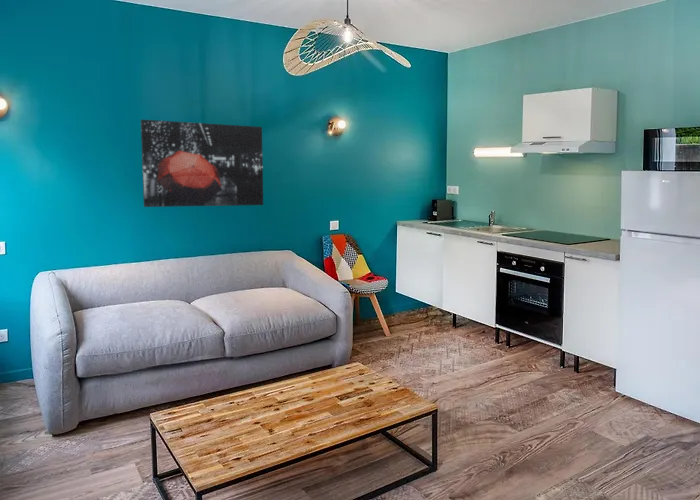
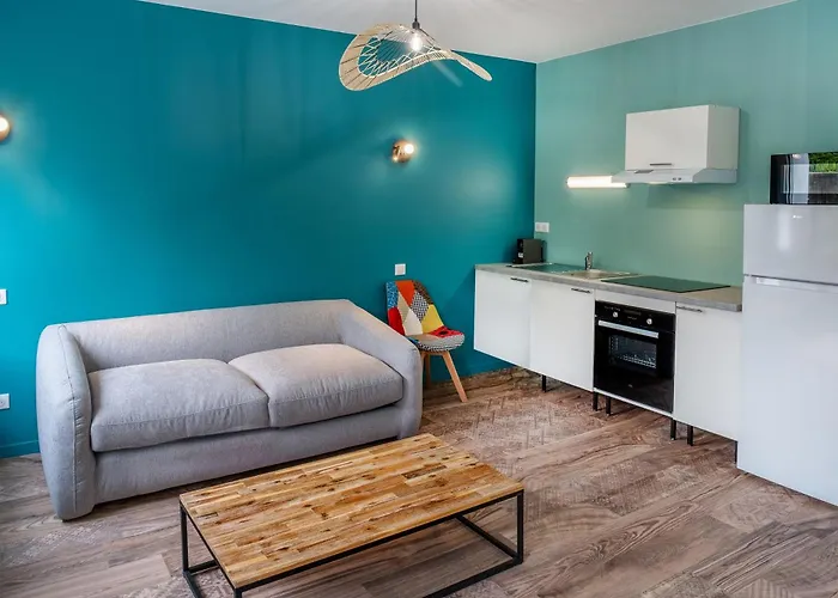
- wall art (205, 165)
